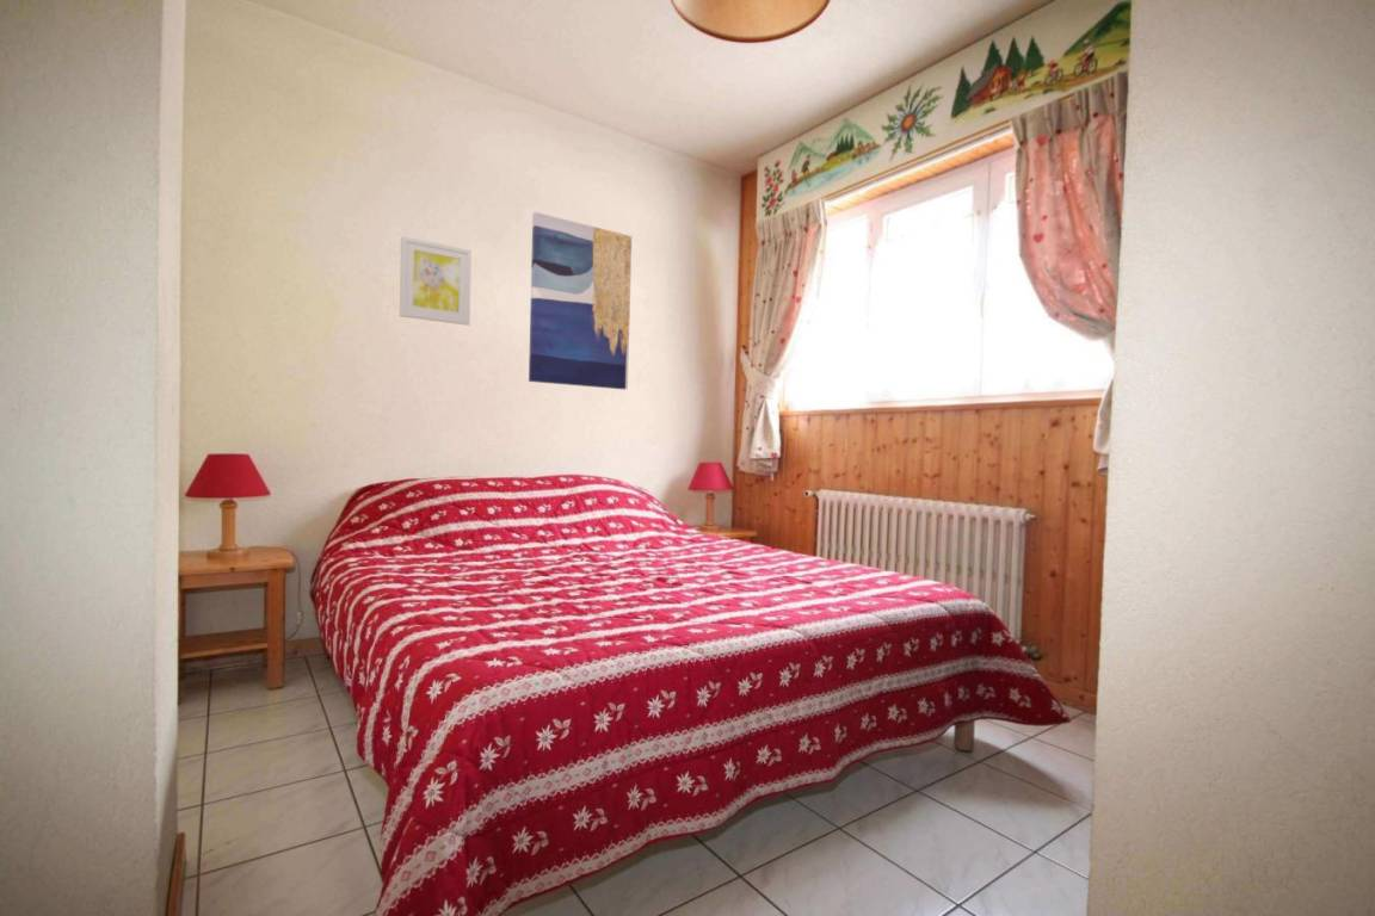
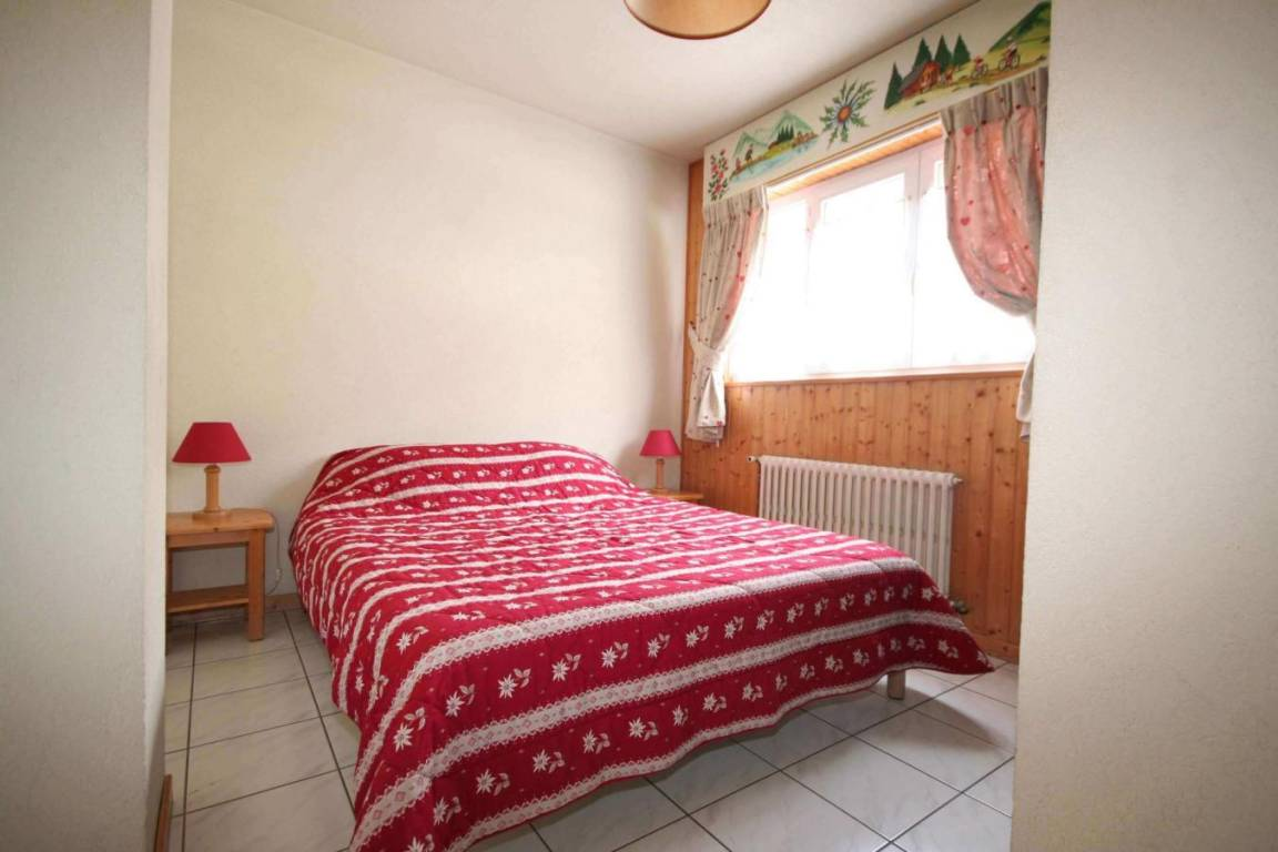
- wall art (436, 281)
- wall art (582, 305)
